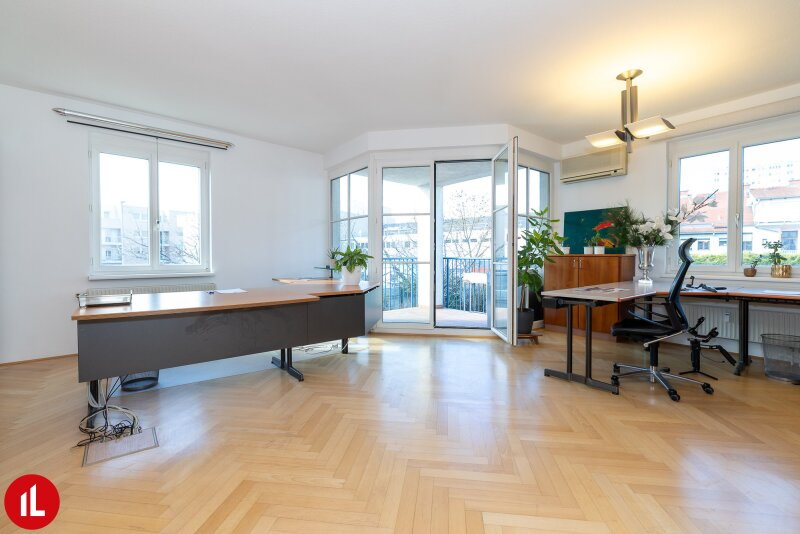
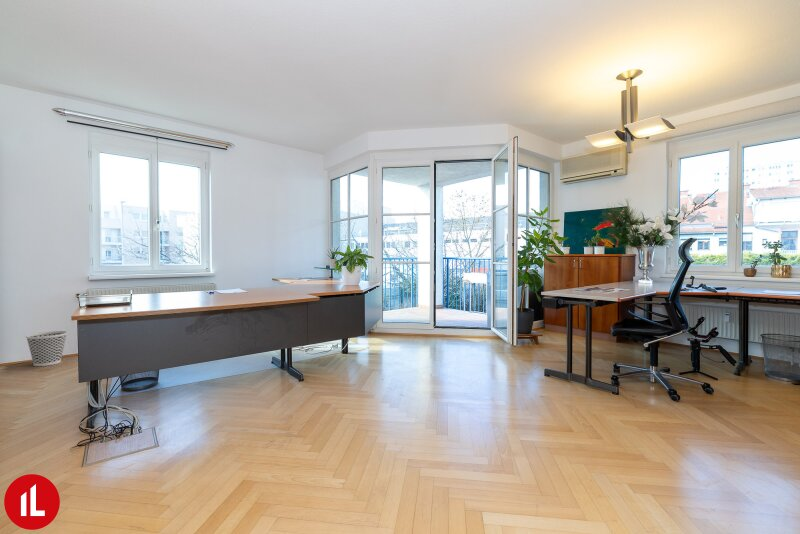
+ wastebasket (47, 348)
